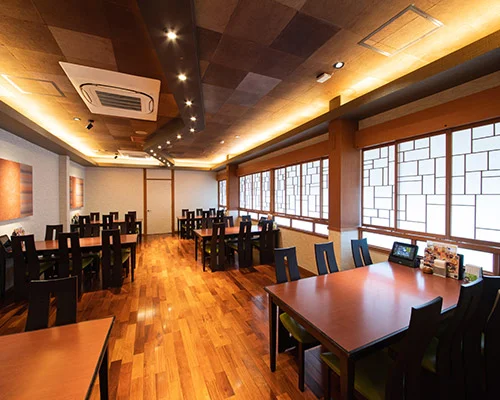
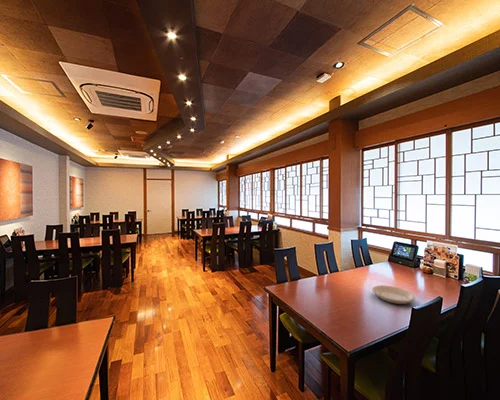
+ plate (392, 295)
